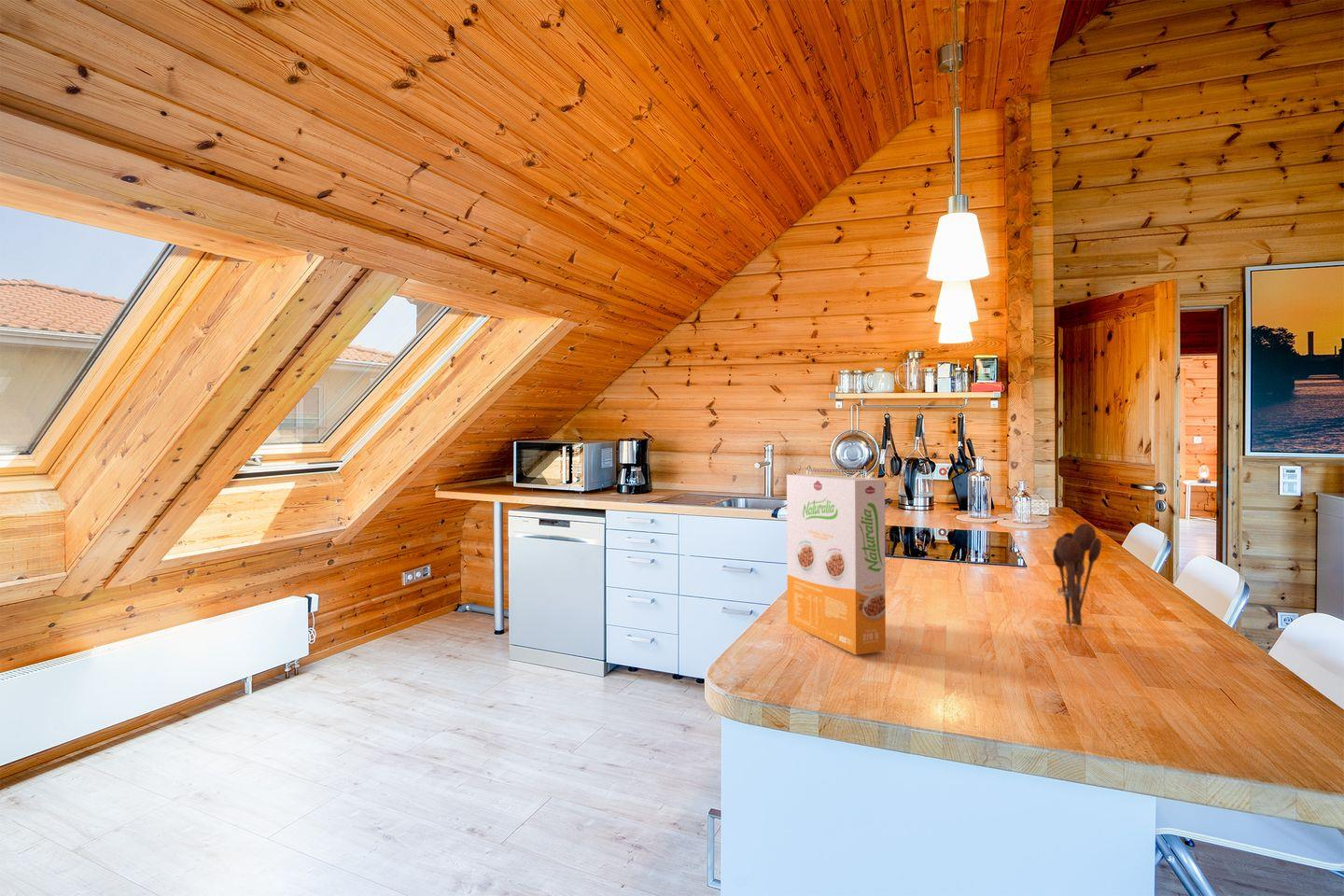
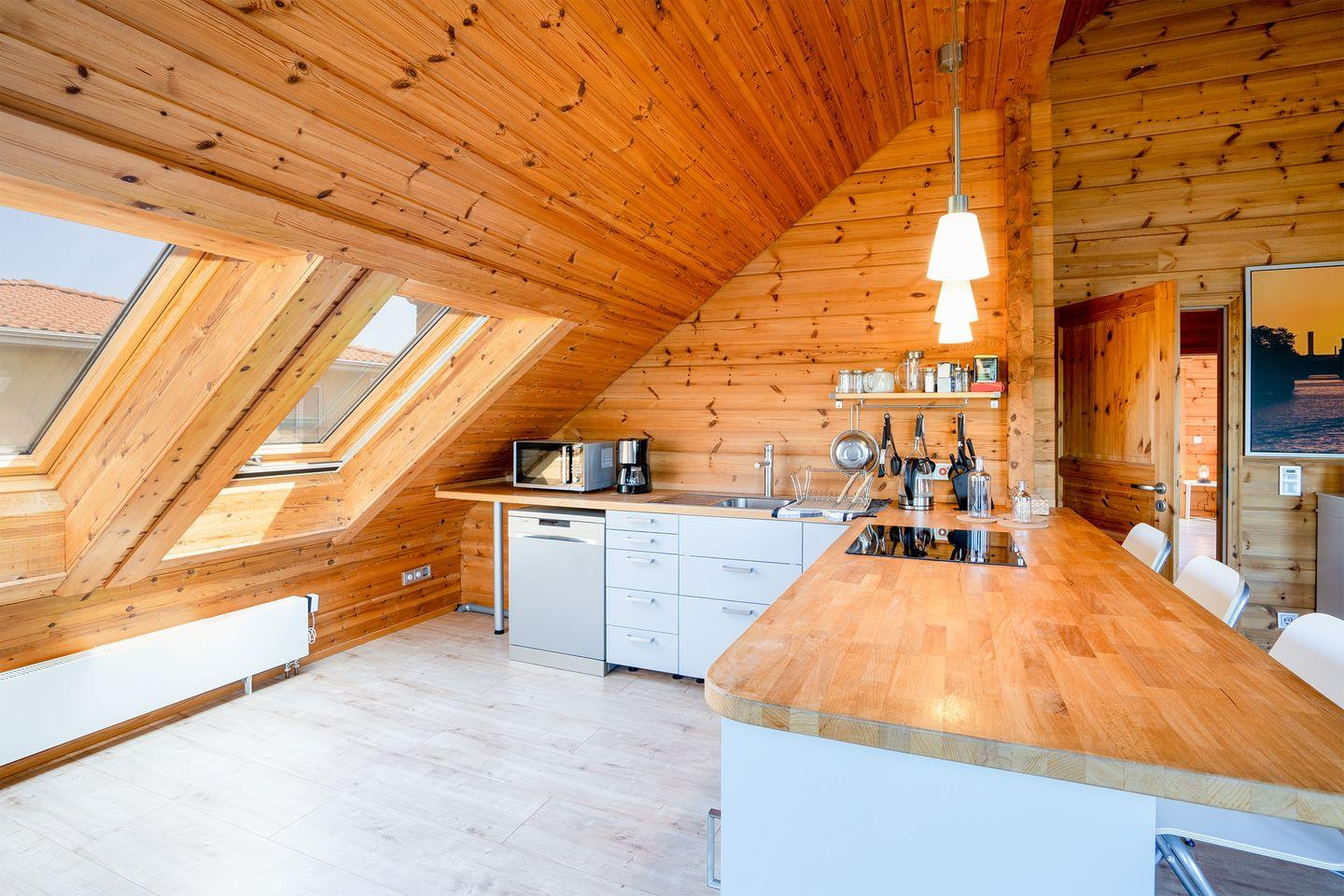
- utensil holder (1076, 575)
- cereal box (833, 556)
